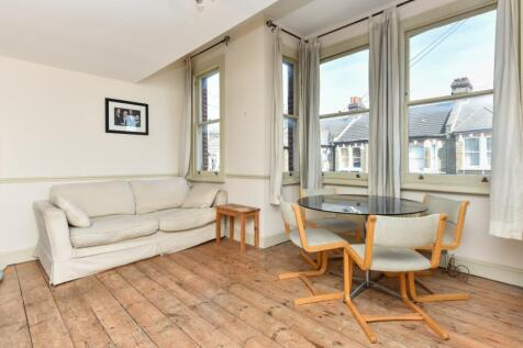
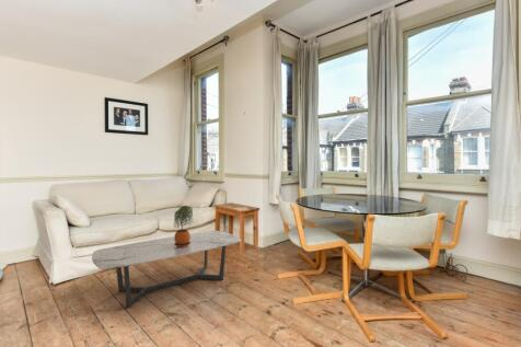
+ potted plant (183, 224)
+ coffee table (173, 256)
